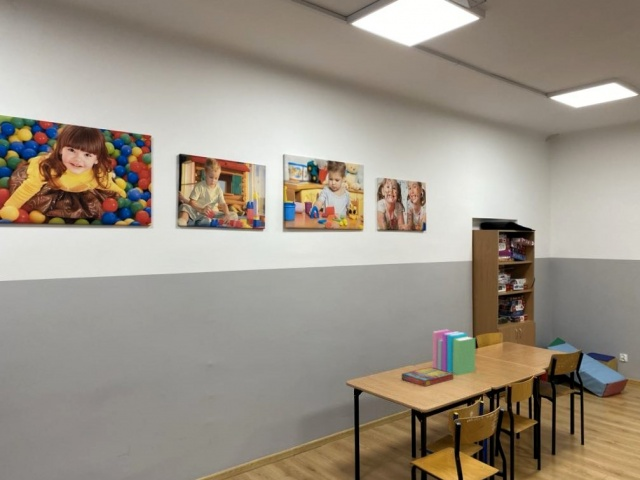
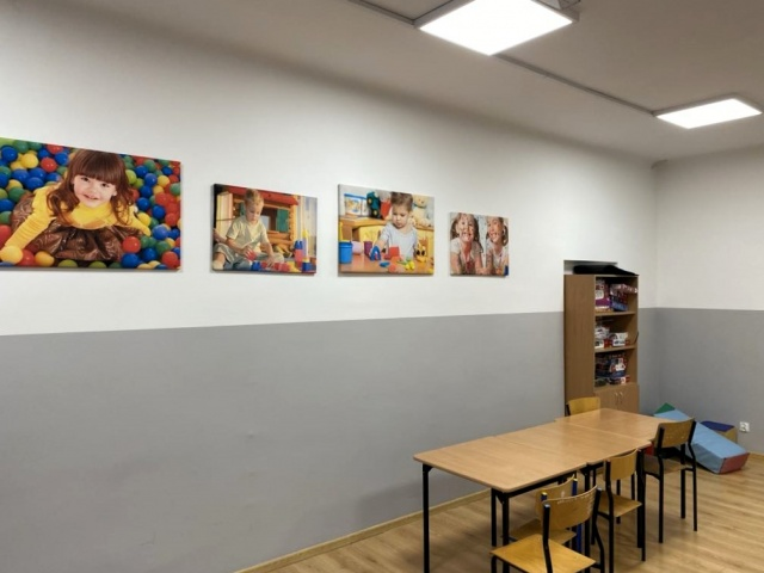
- game compilation box (427, 376)
- books (453, 351)
